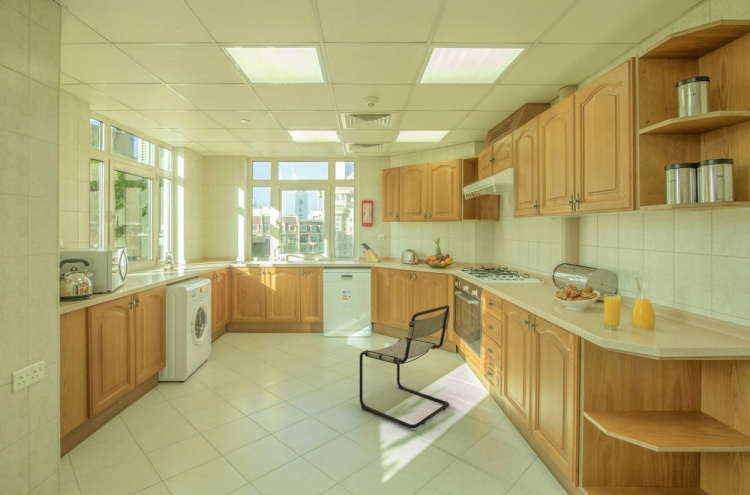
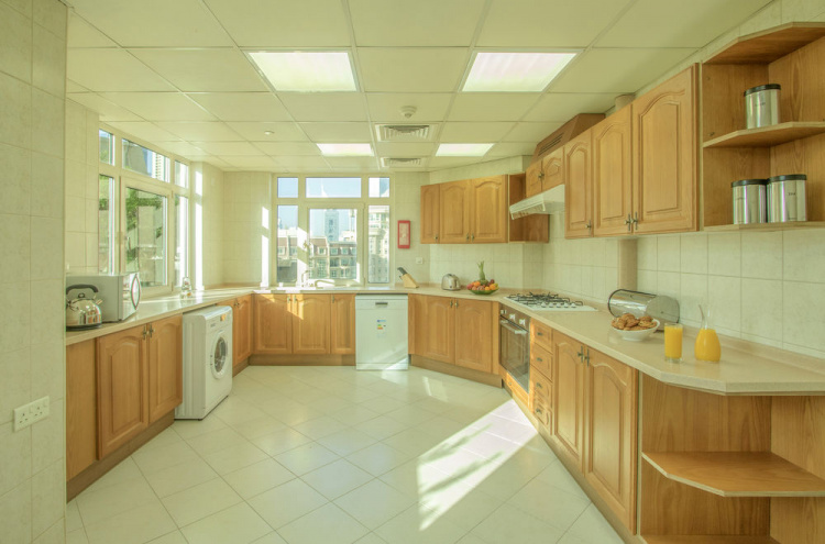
- chair (405, 355)
